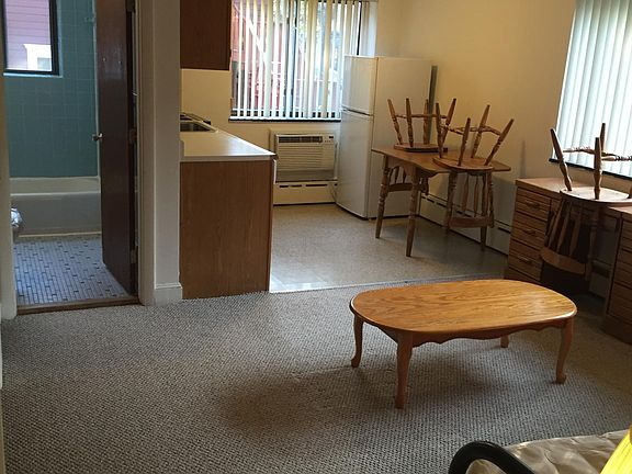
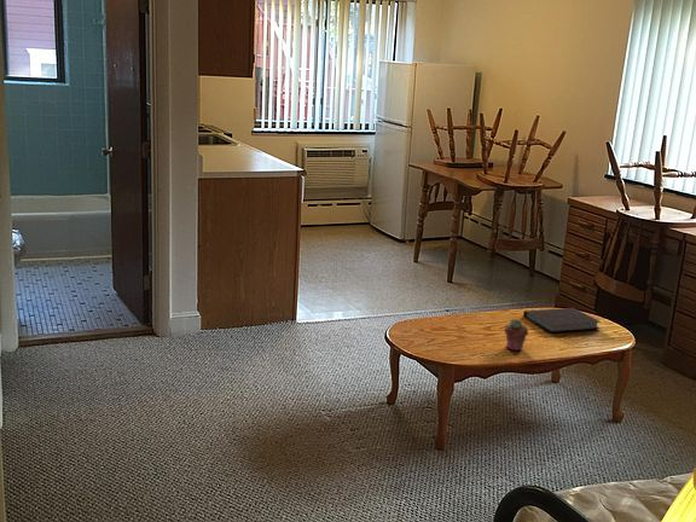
+ notebook (561, 319)
+ potted succulent (515, 334)
